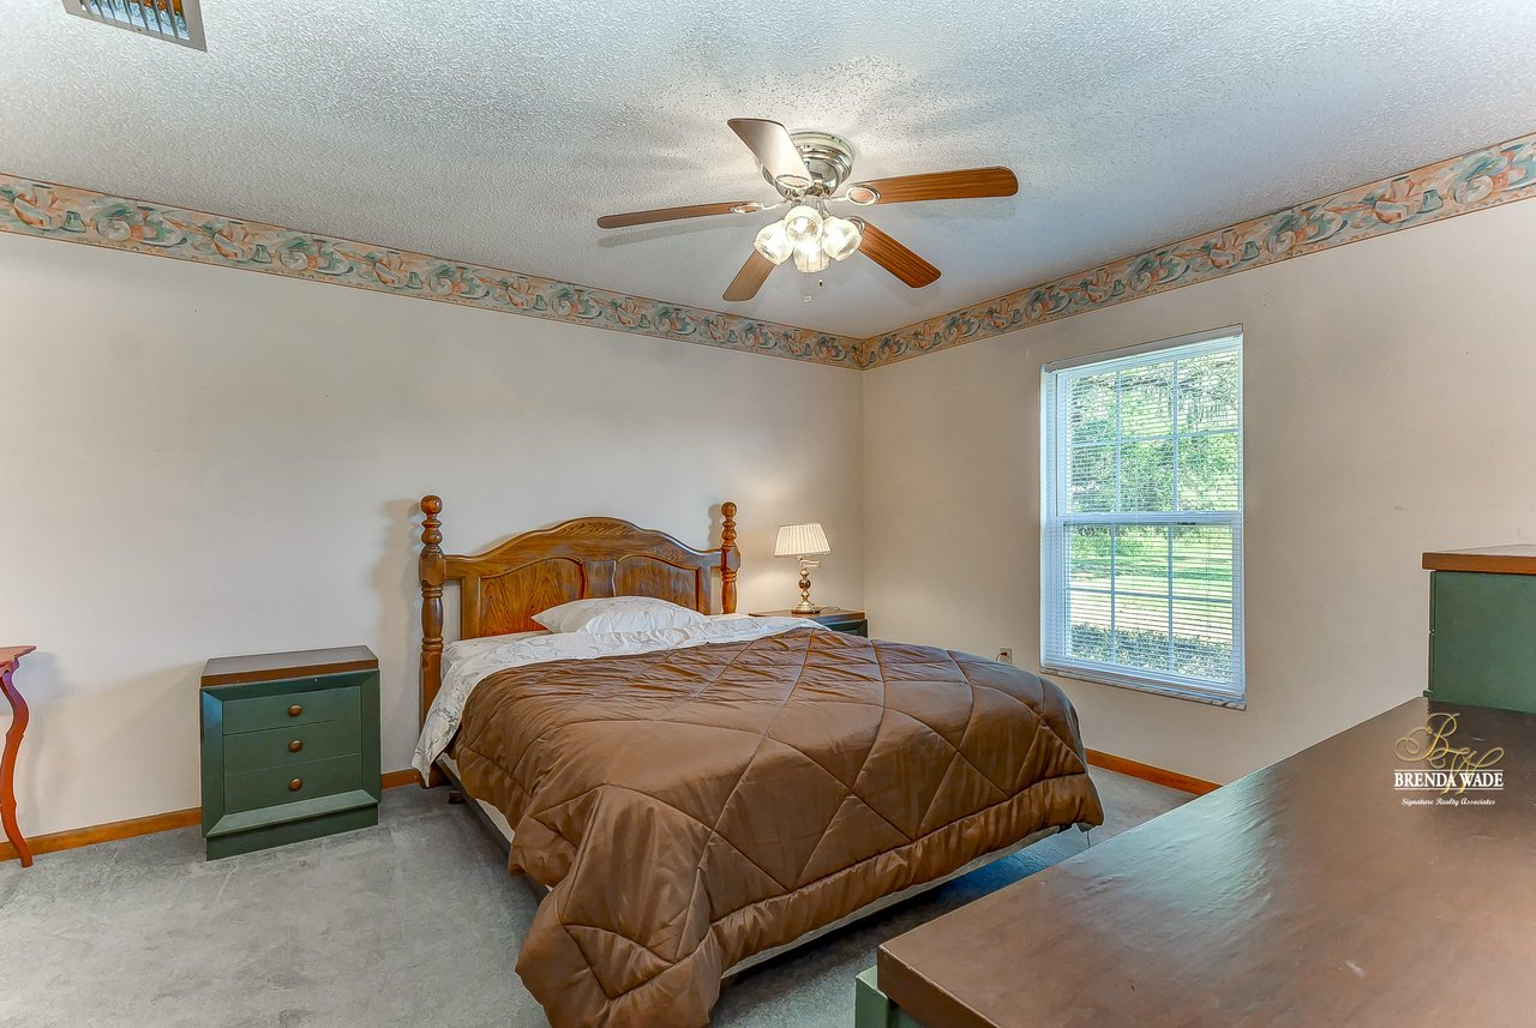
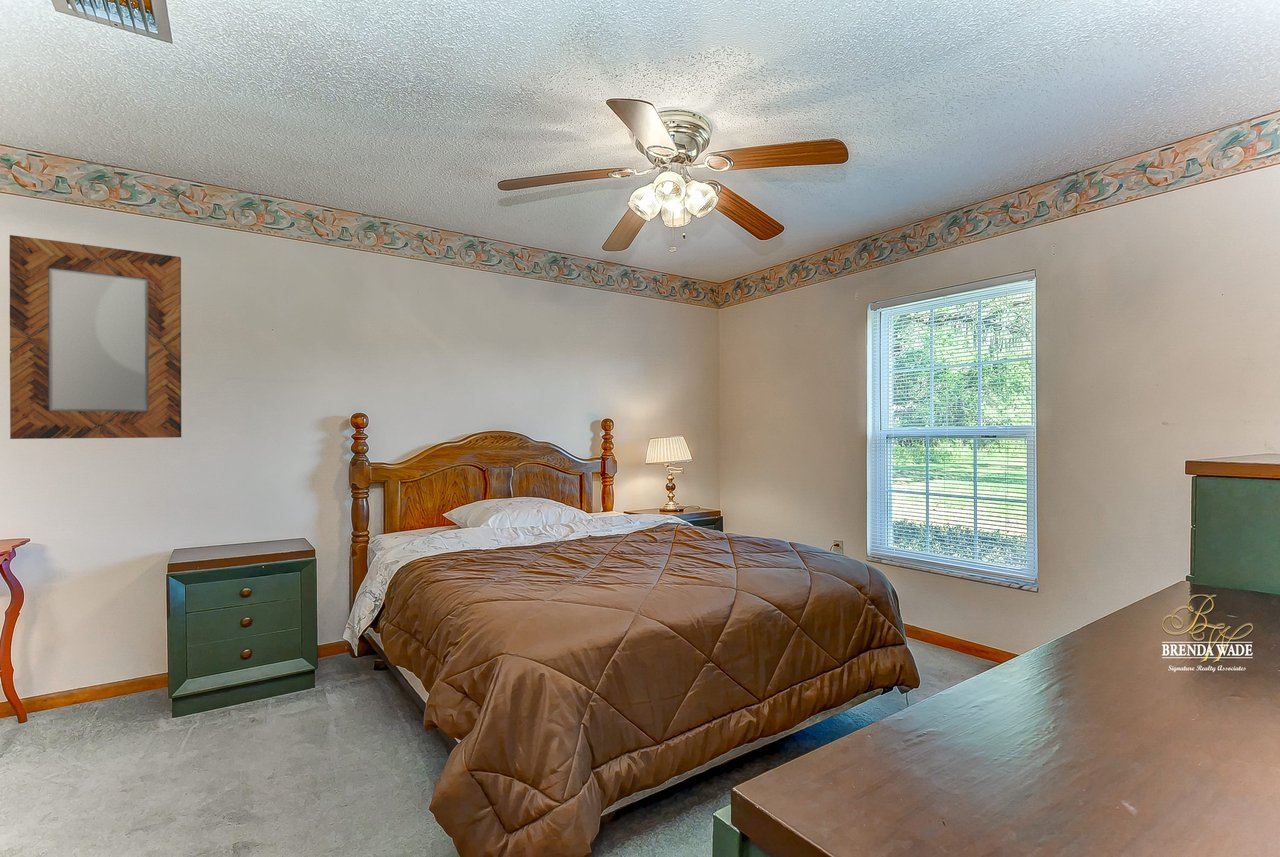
+ home mirror (101, 342)
